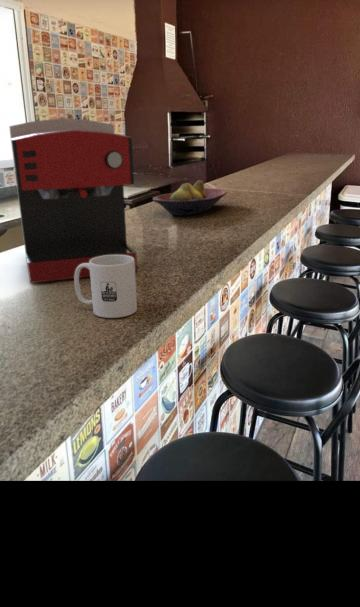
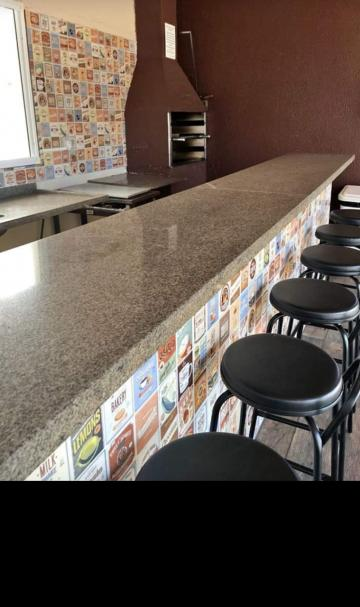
- fruit bowl (191, 196)
- coffee maker (73, 196)
- mug (104, 284)
